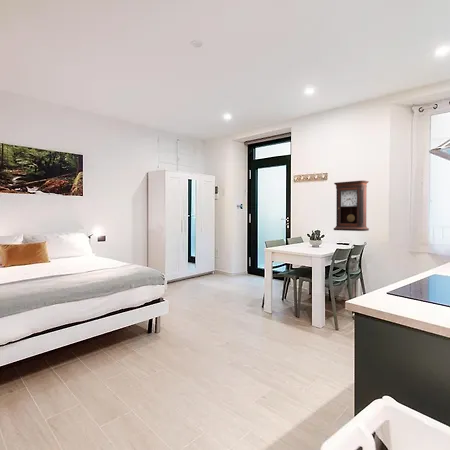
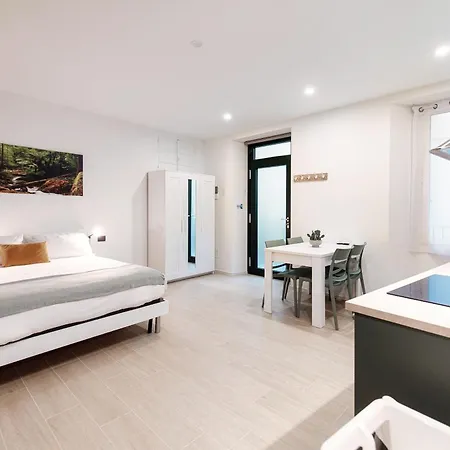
- pendulum clock (350, 206)
